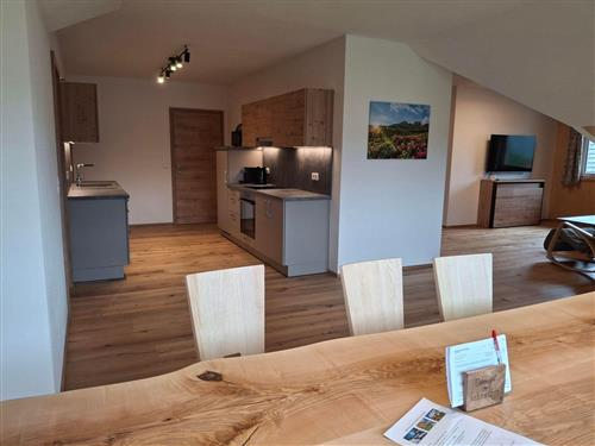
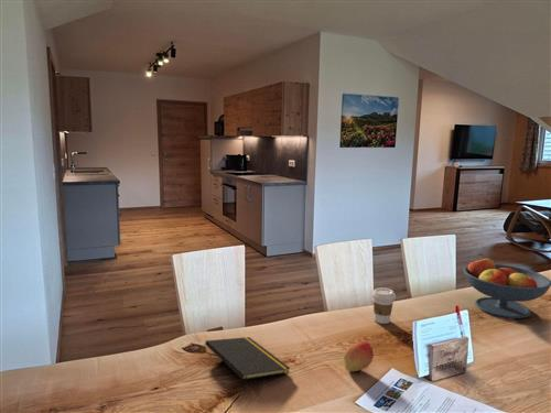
+ fruit bowl (504, 285)
+ notepad (246, 356)
+ fruit (359, 356)
+ coffee cup (382, 305)
